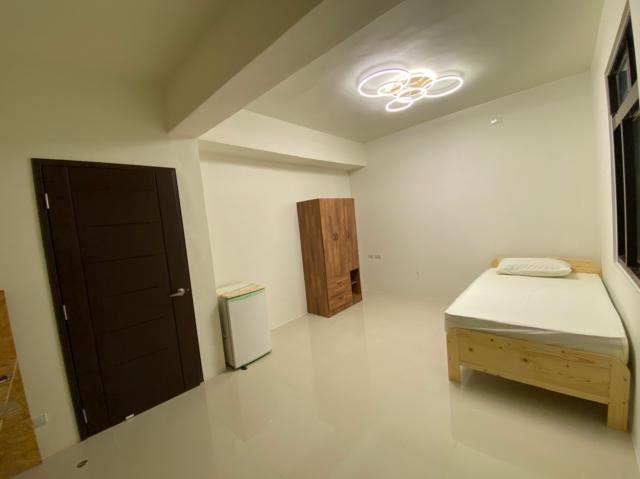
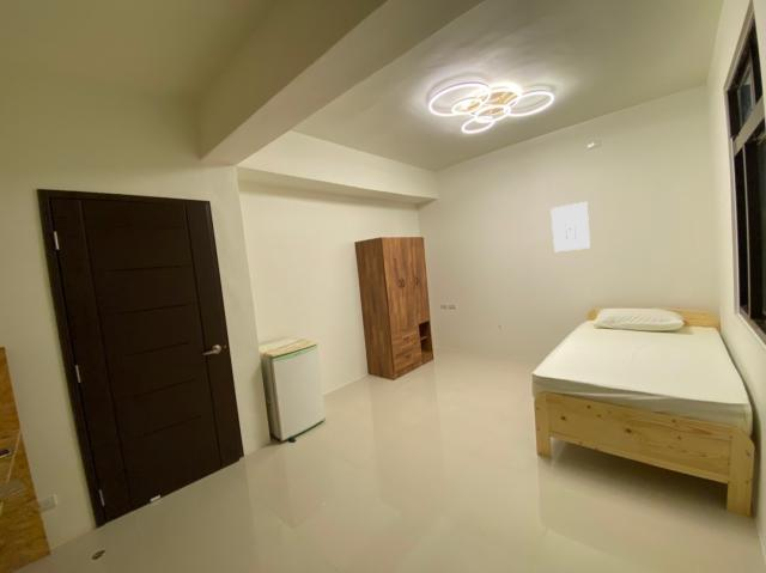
+ wall art (570, 227)
